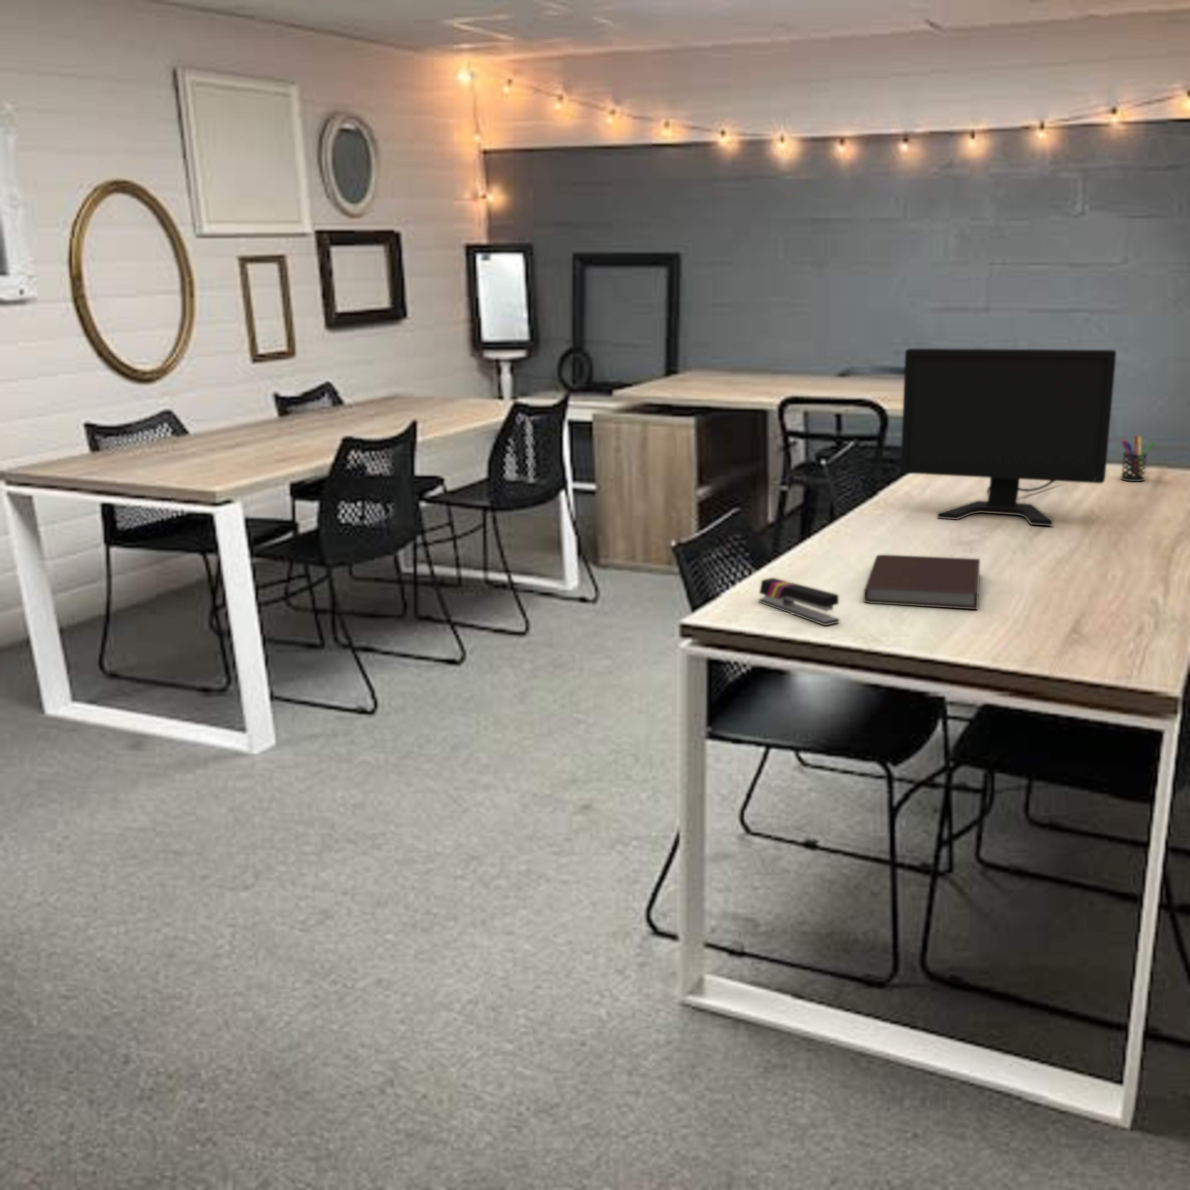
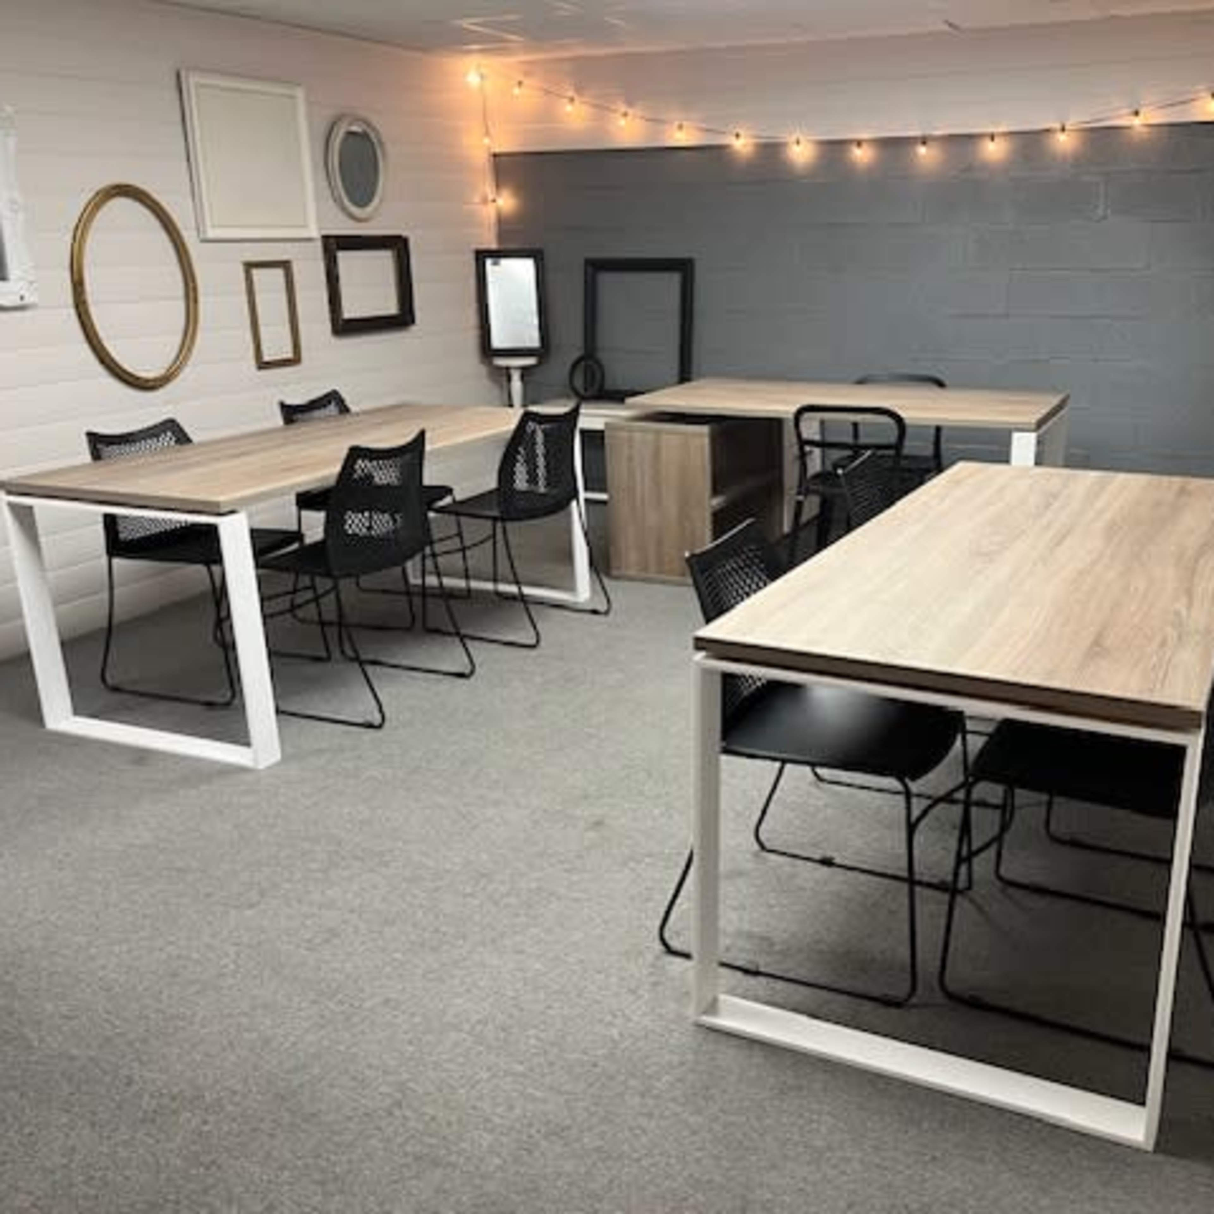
- computer monitor (1016, 422)
- pen holder (1138, 457)
- stapler (798, 598)
- notebook (923, 580)
